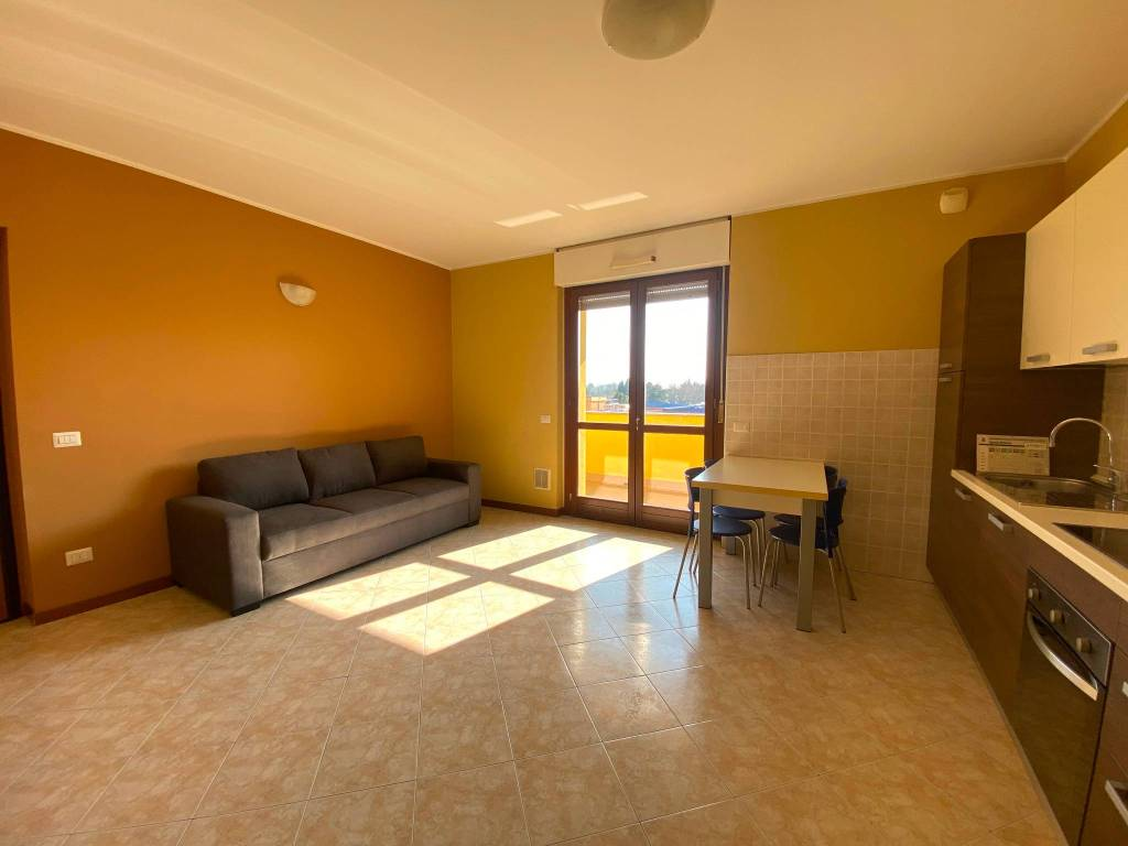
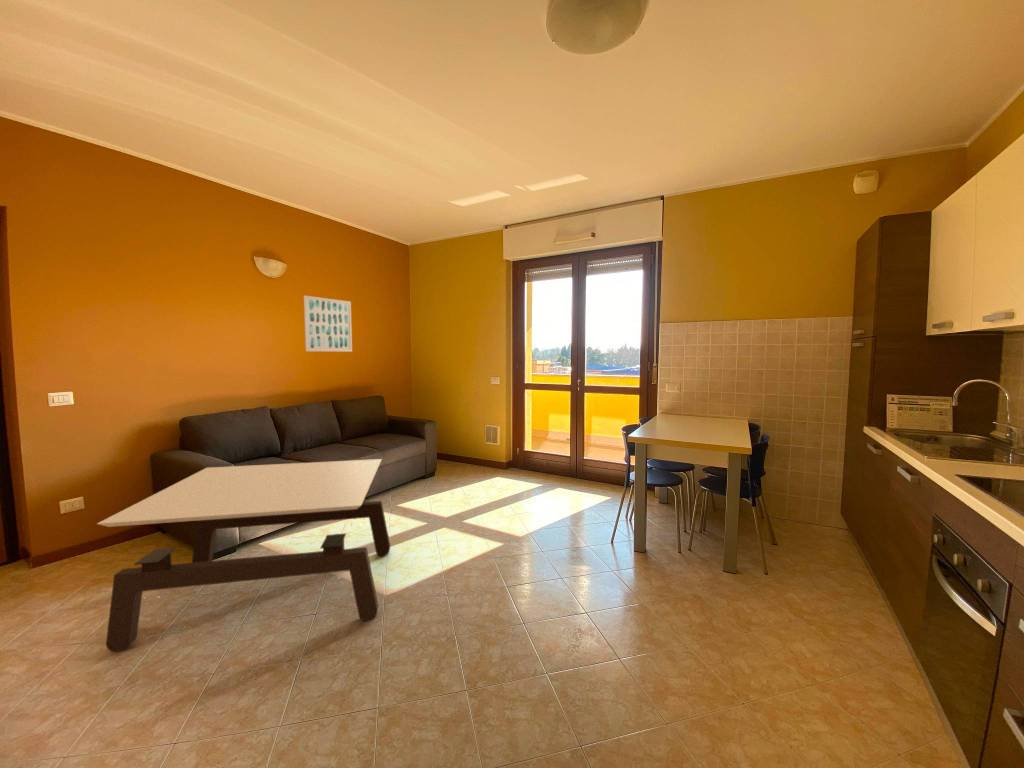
+ coffee table (275, 524)
+ wall art (329, 325)
